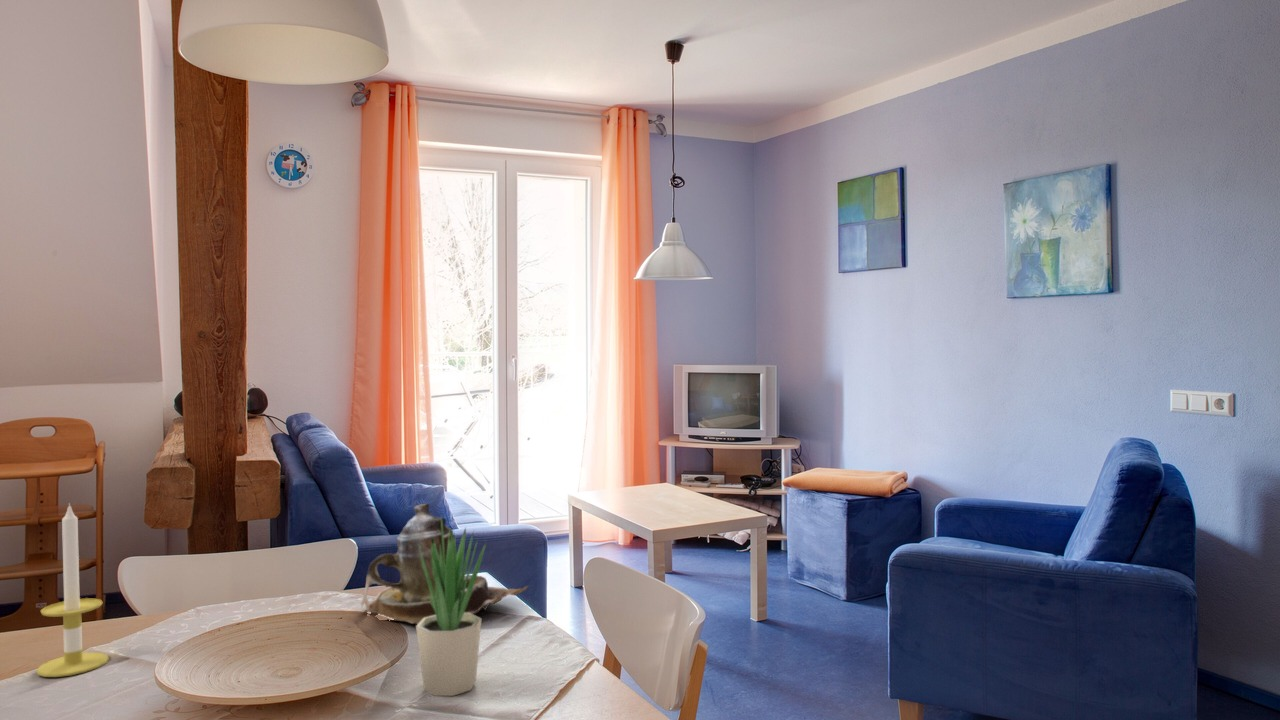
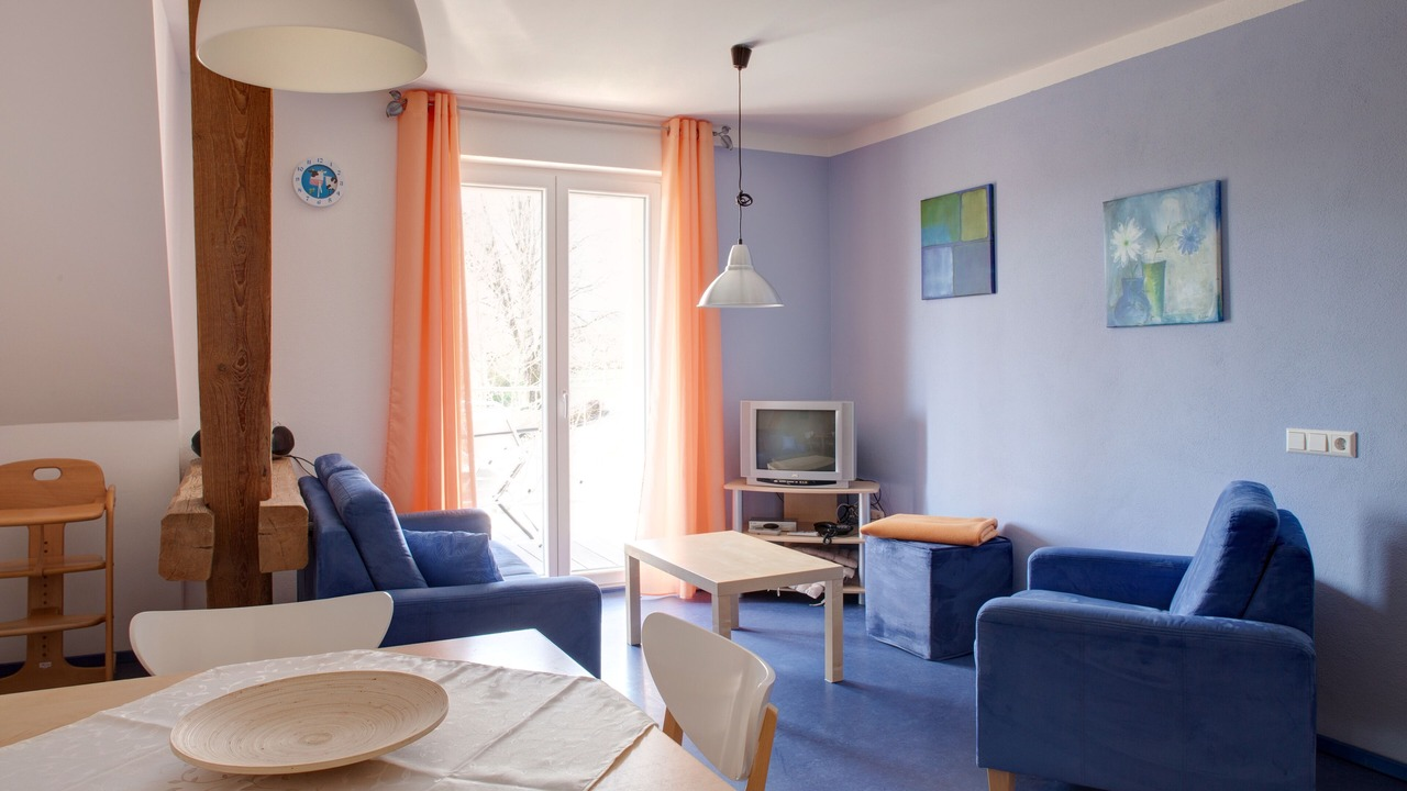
- potted plant (452, 597)
- candle (71, 584)
- teapot (442, 555)
